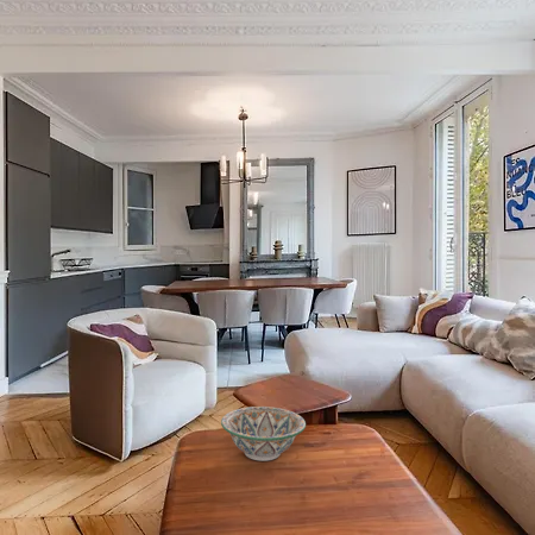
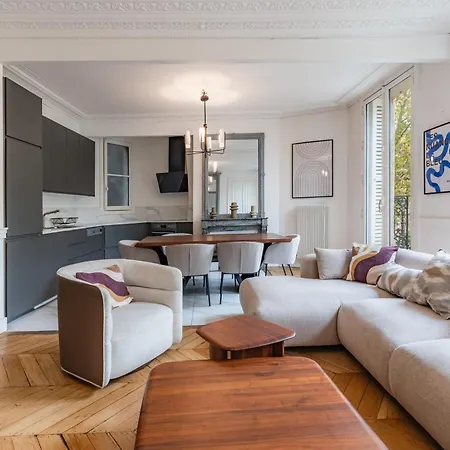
- decorative bowl (263, 436)
